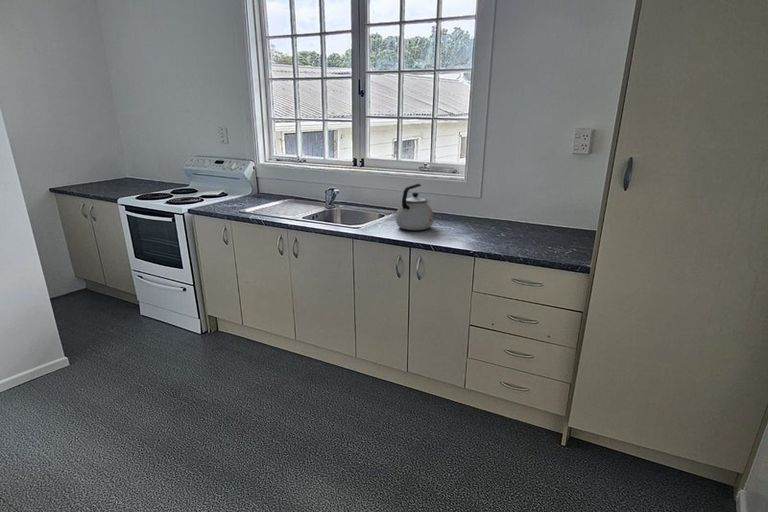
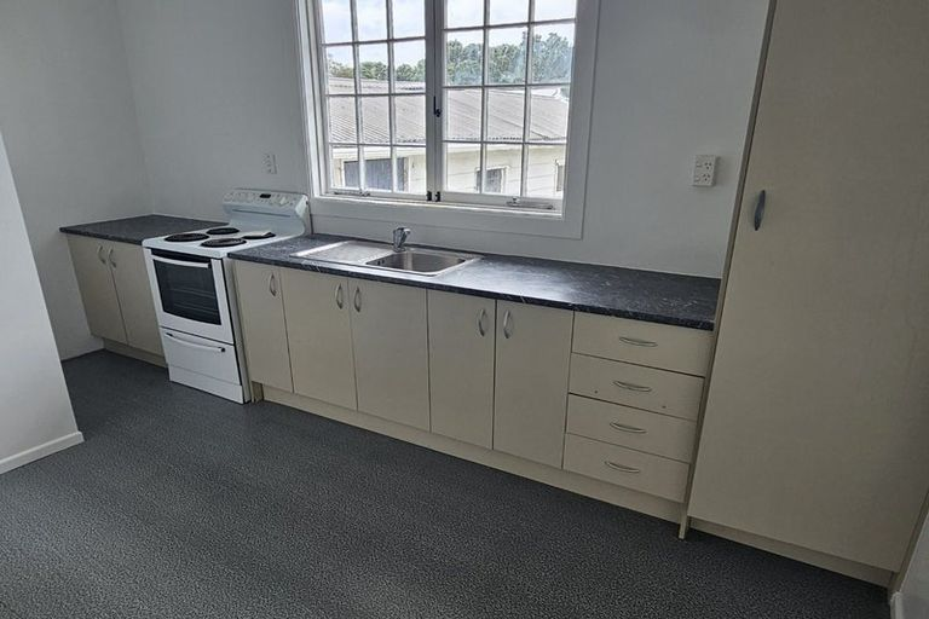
- kettle (415, 206)
